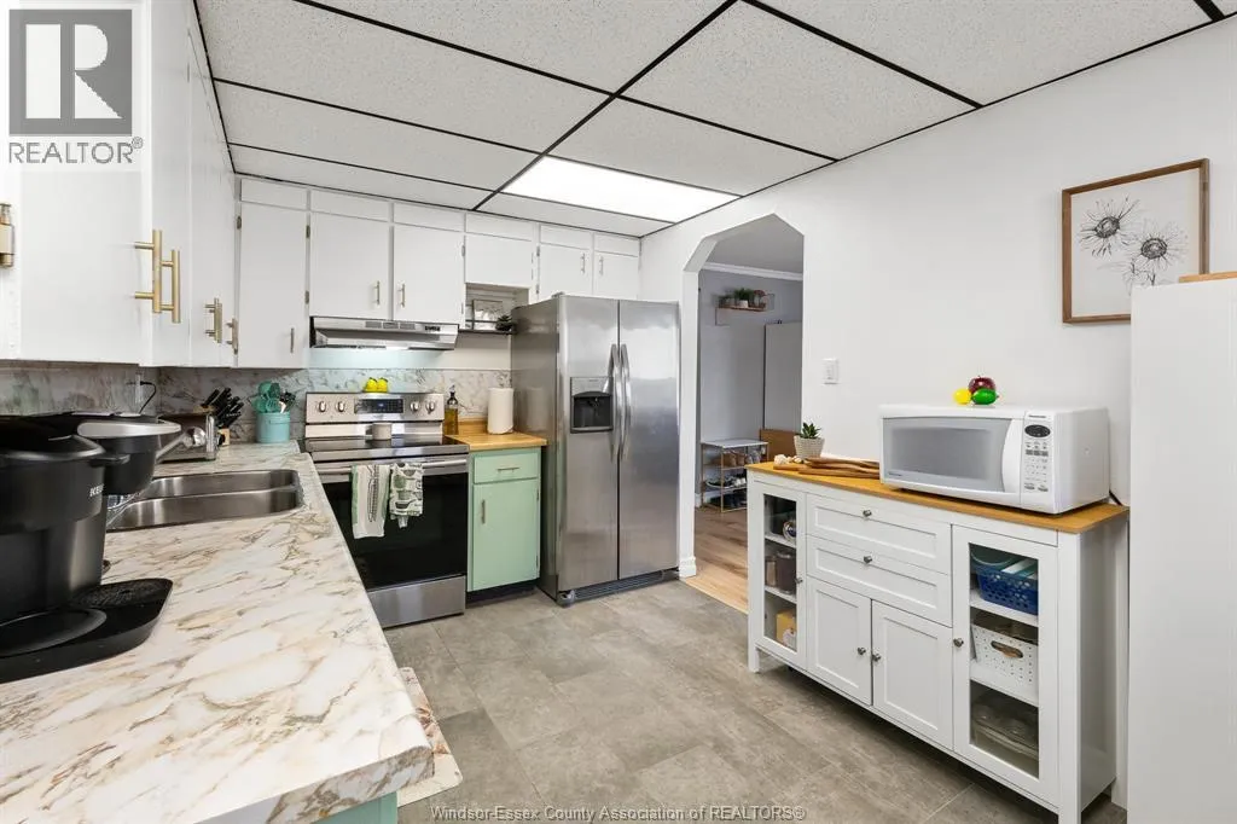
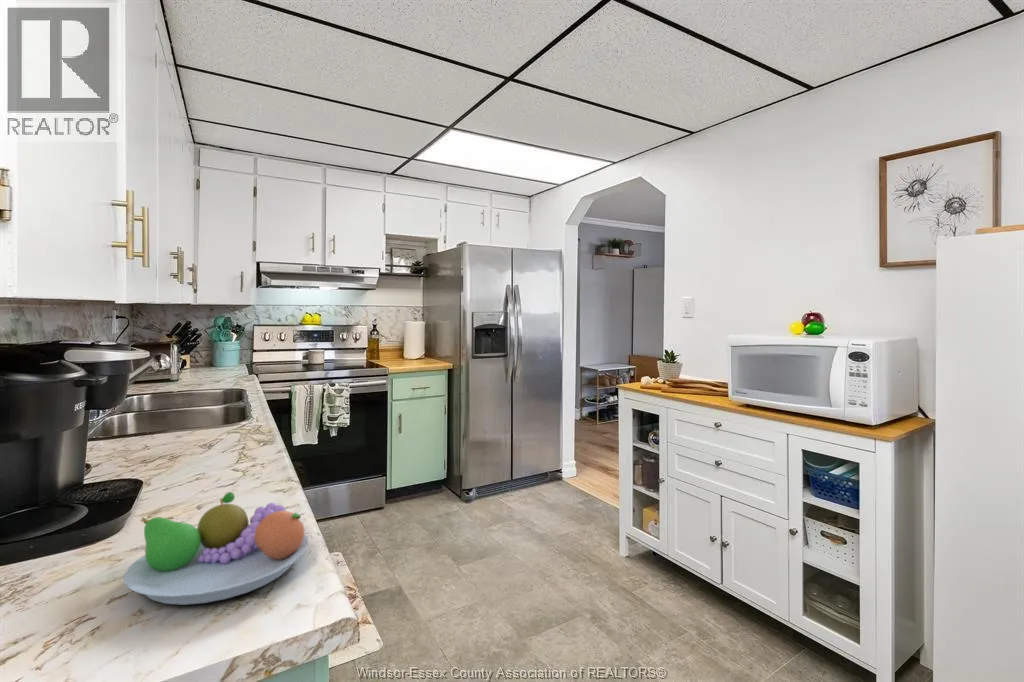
+ fruit bowl (219, 538)
